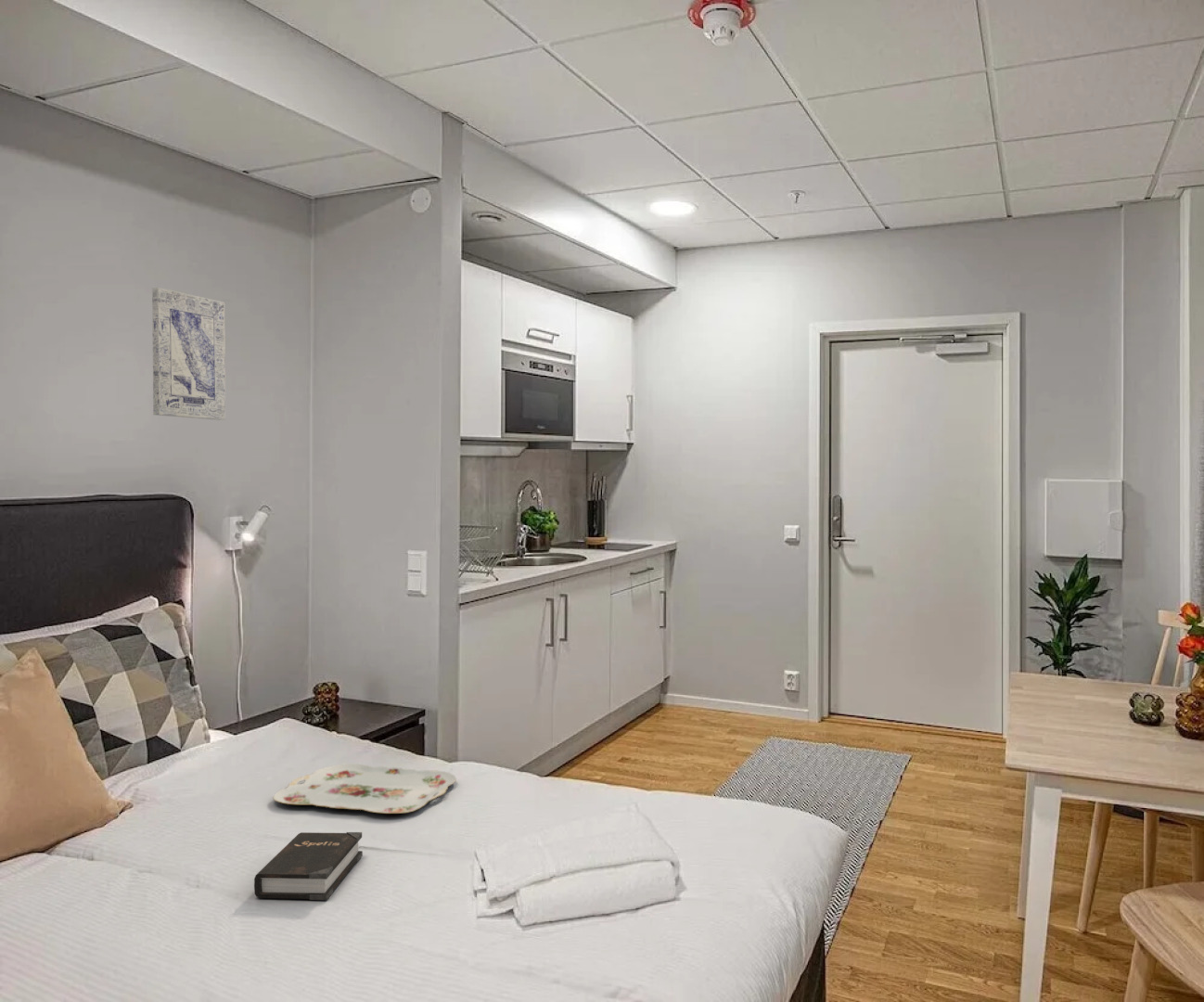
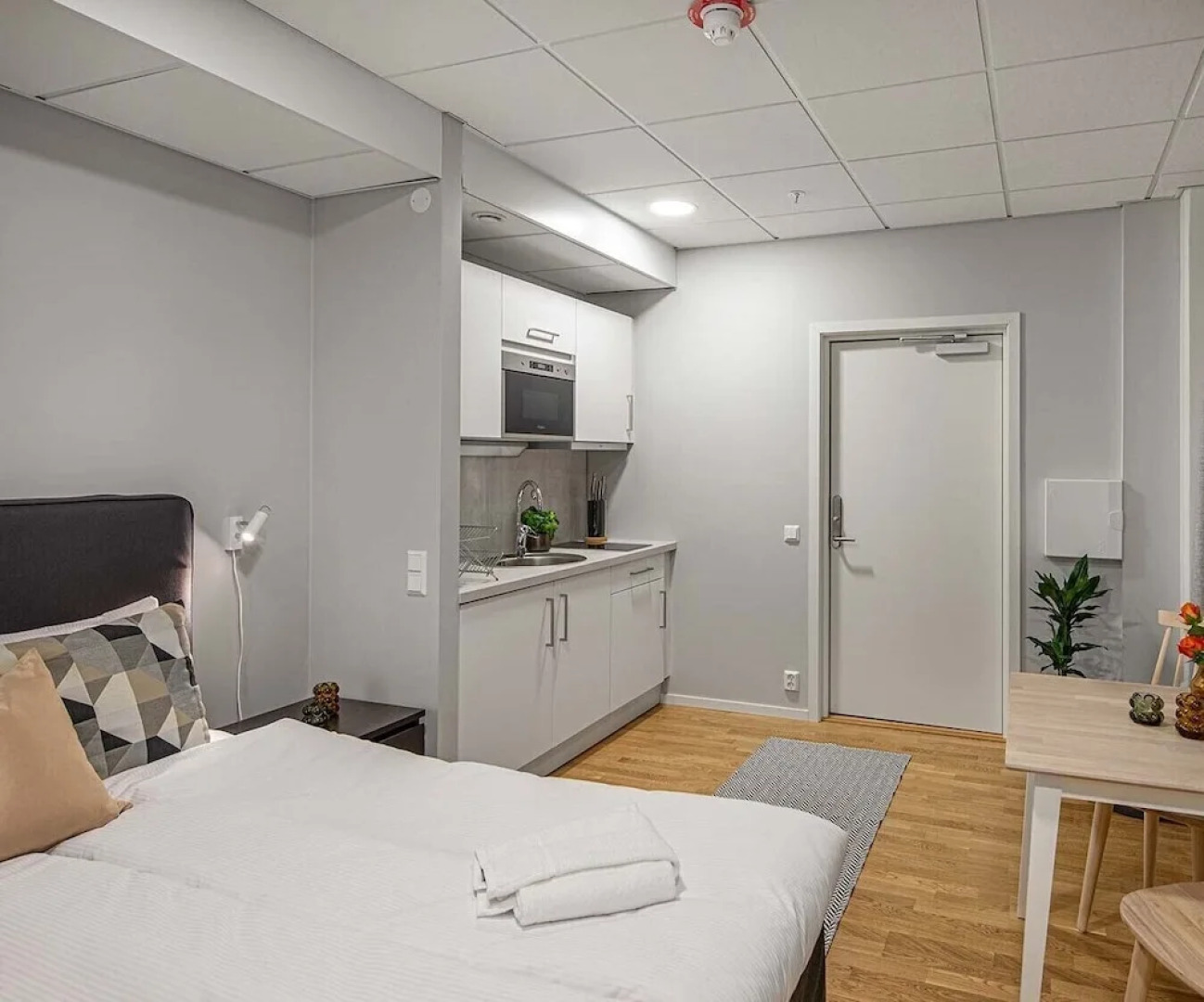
- serving tray (367, 789)
- hardback book (311, 863)
- wall art (190, 356)
